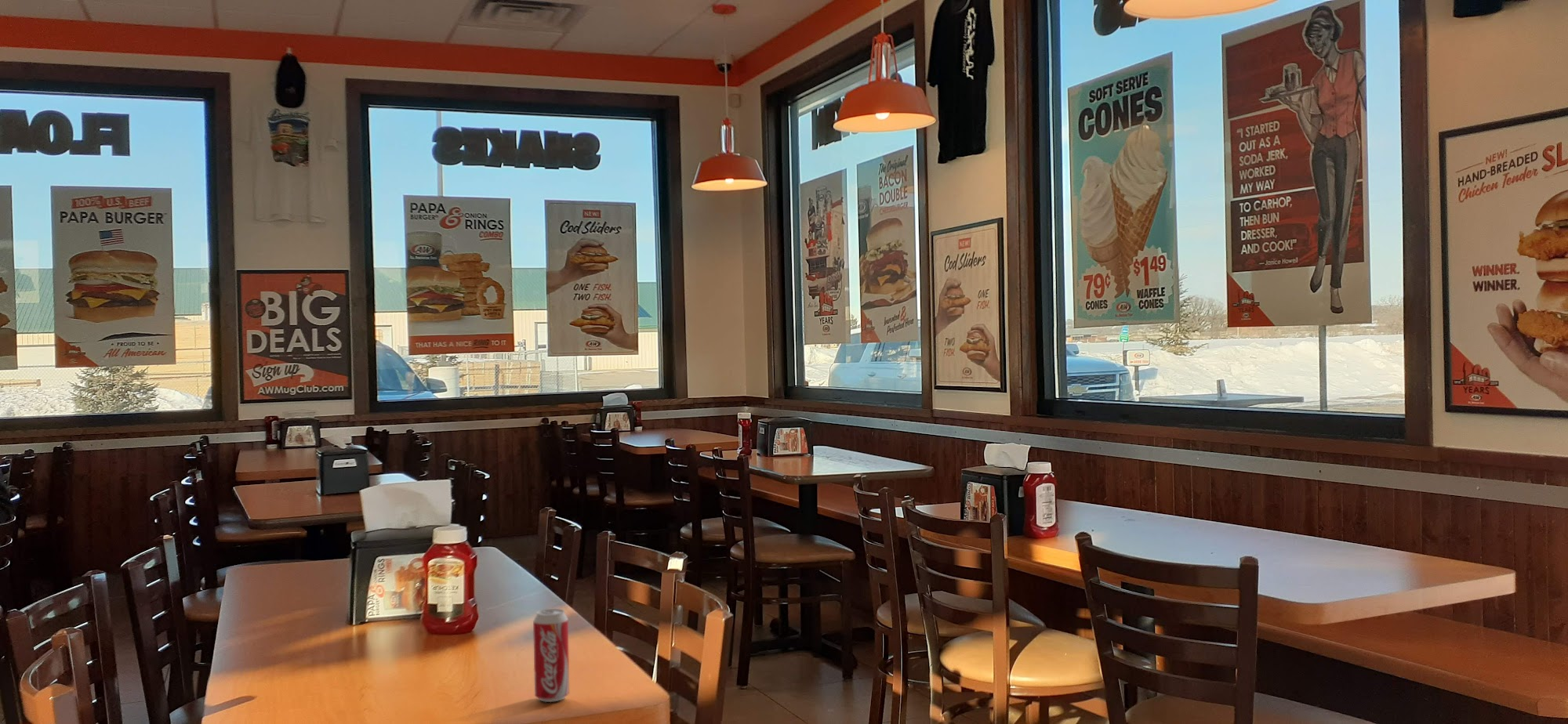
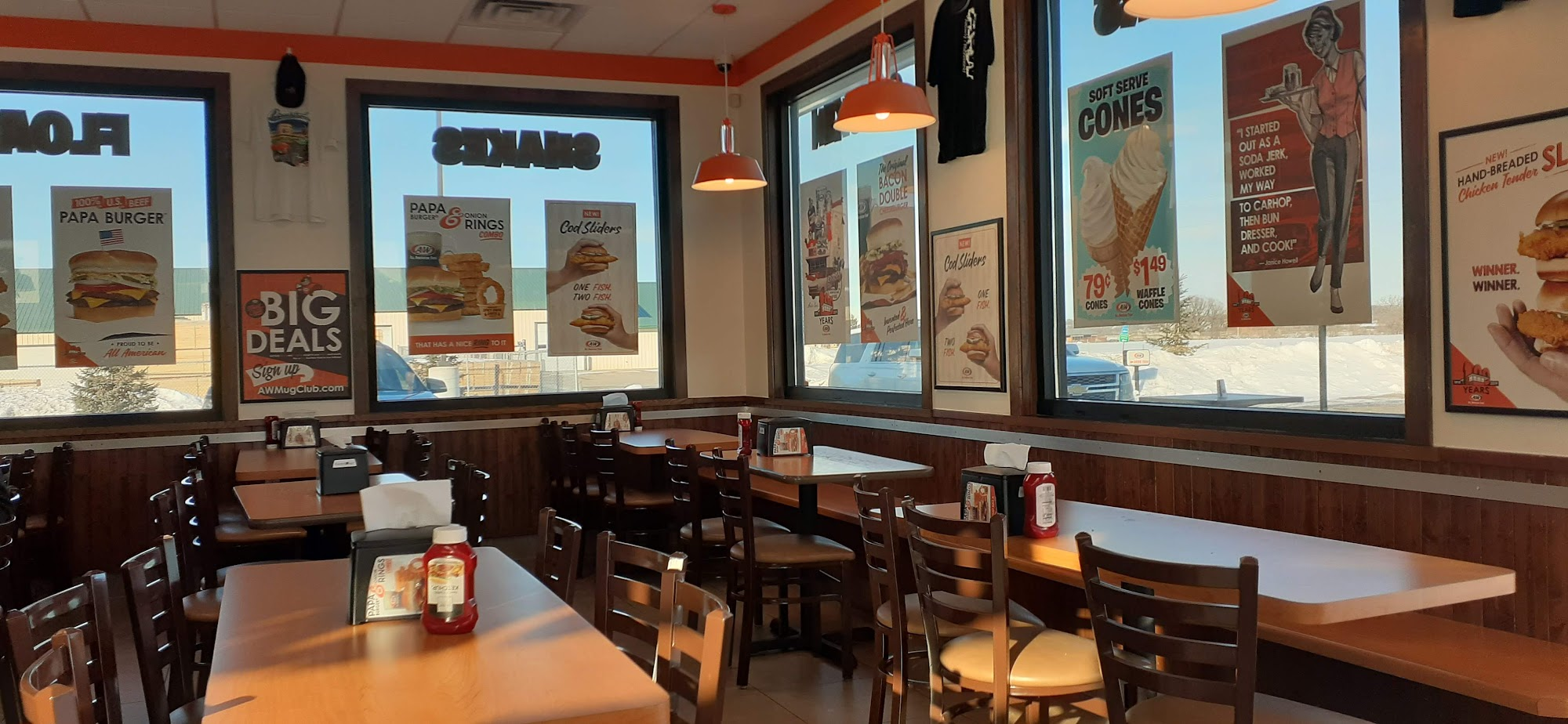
- beverage can (551, 654)
